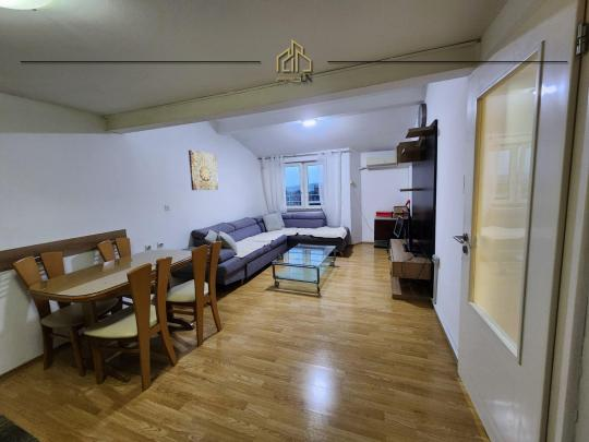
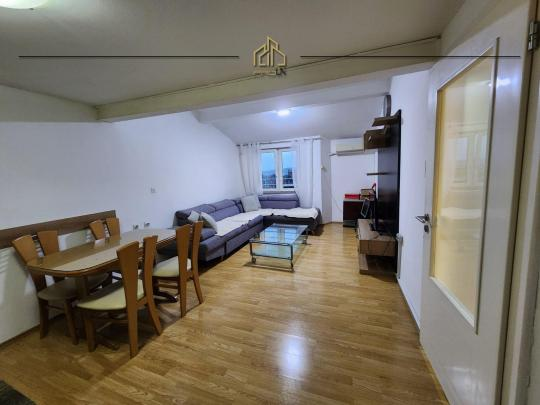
- wall art (204, 171)
